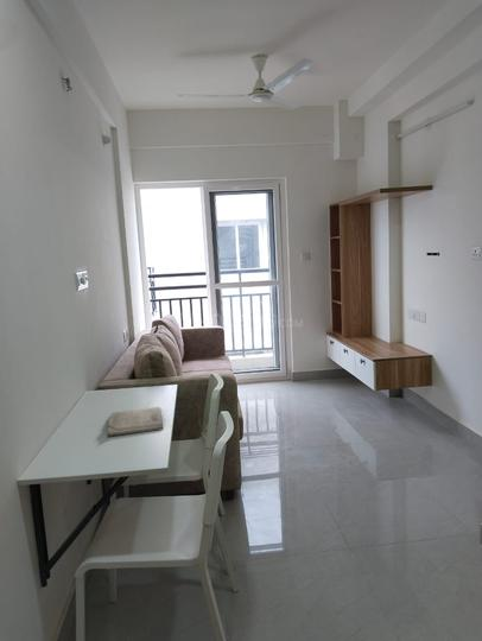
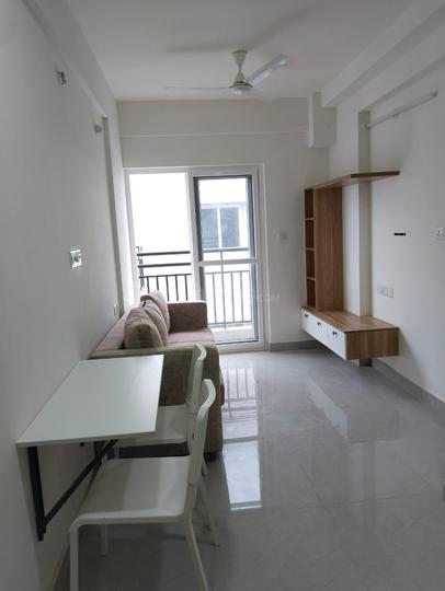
- diary (135, 418)
